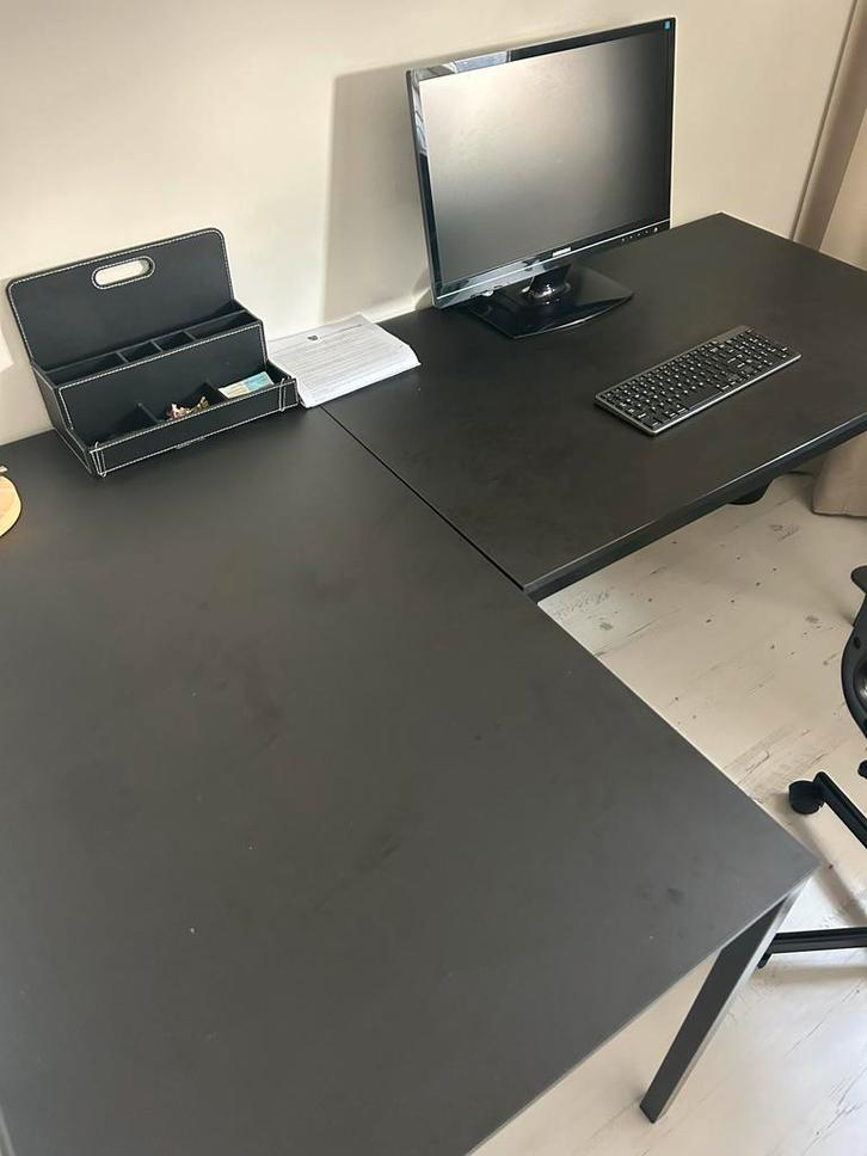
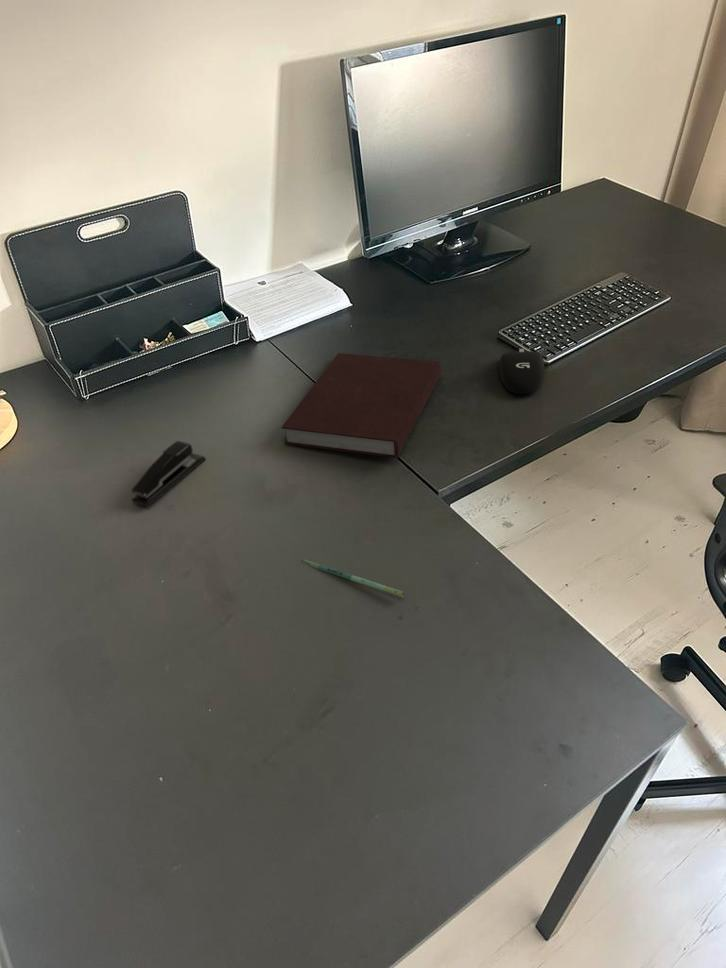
+ stapler (166, 469)
+ notebook (365, 400)
+ pen (351, 577)
+ computer mouse (522, 367)
